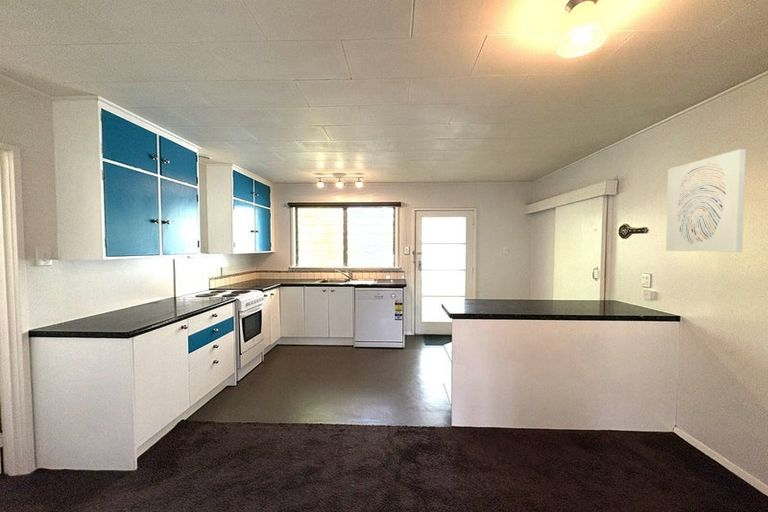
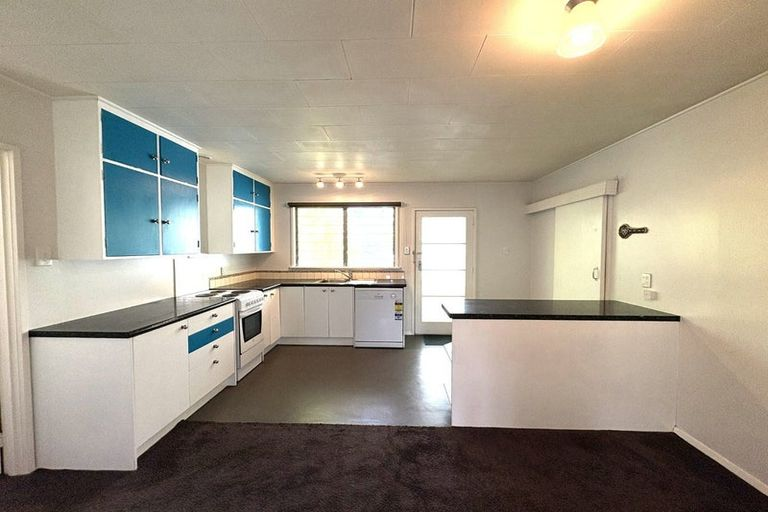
- wall art (701, 206)
